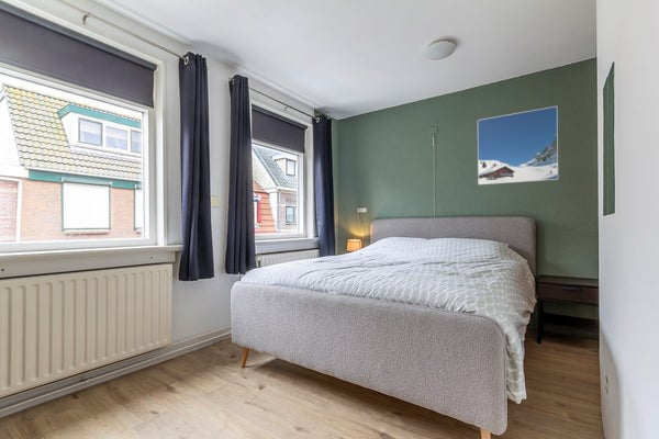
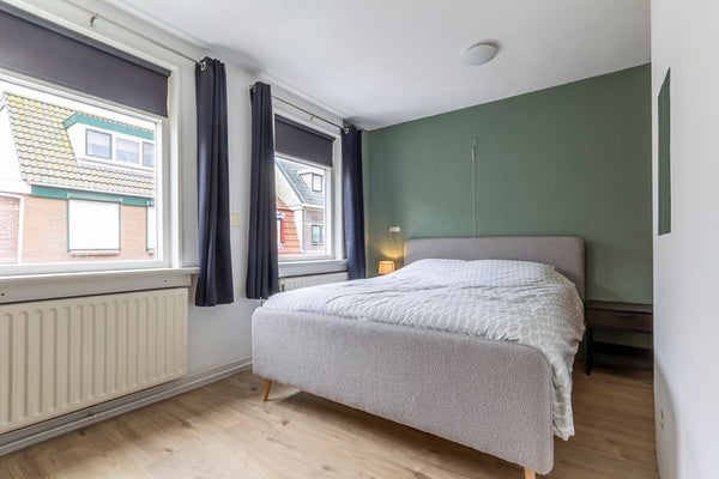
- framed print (515, 147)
